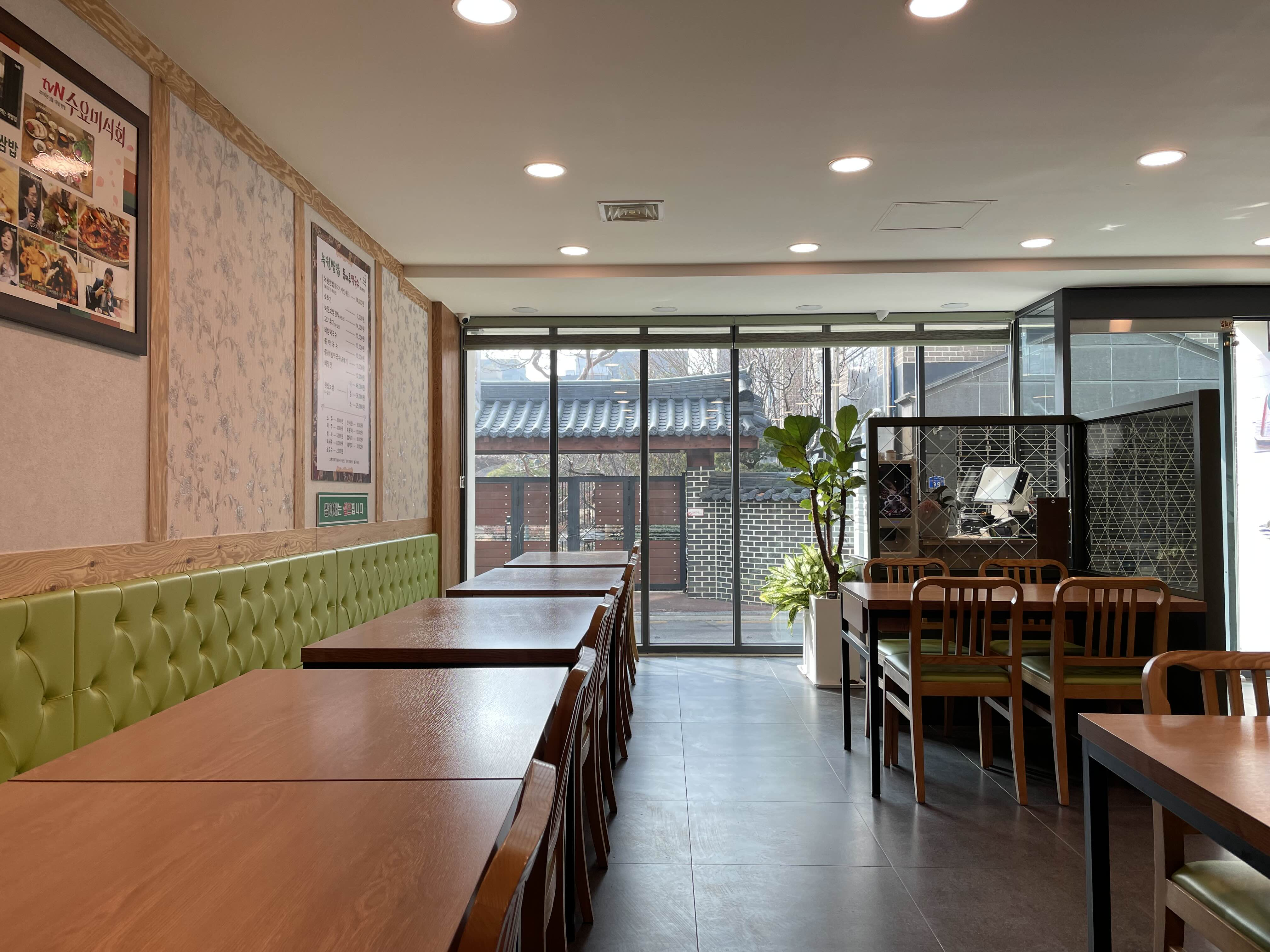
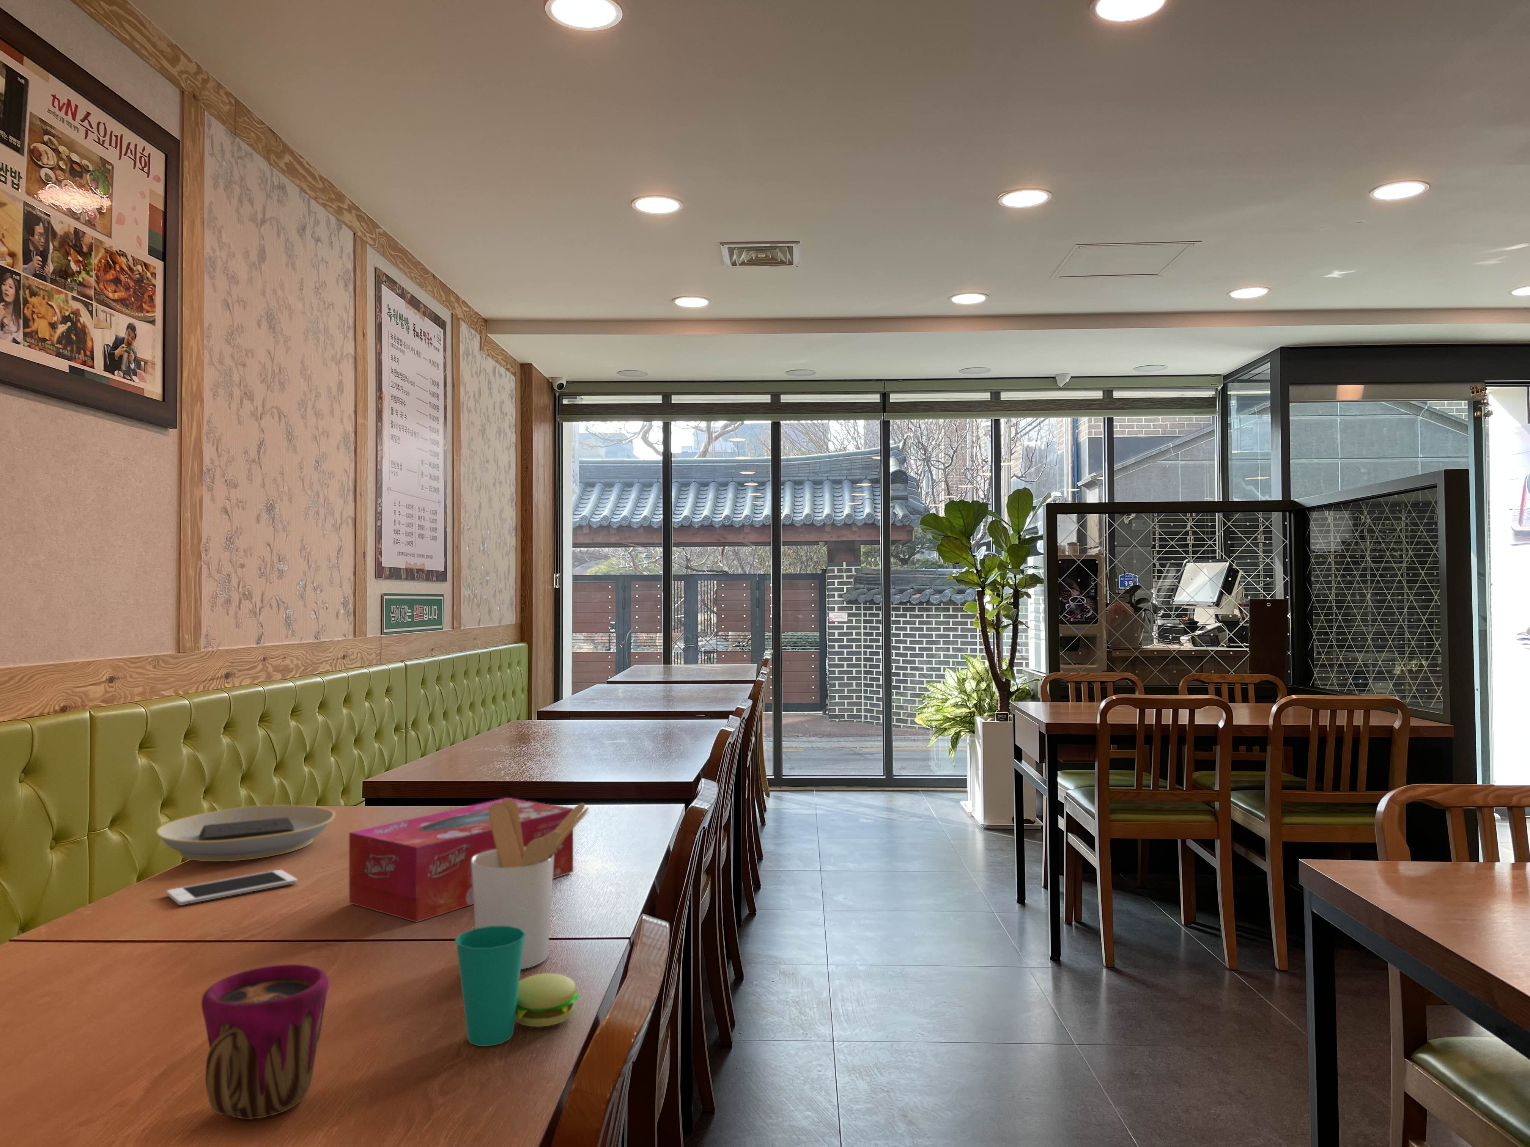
+ cup (518, 978)
+ tissue box (466, 853)
+ cup (258, 1048)
+ utensil holder (534, 880)
+ cell phone (233, 887)
+ plate (248, 834)
